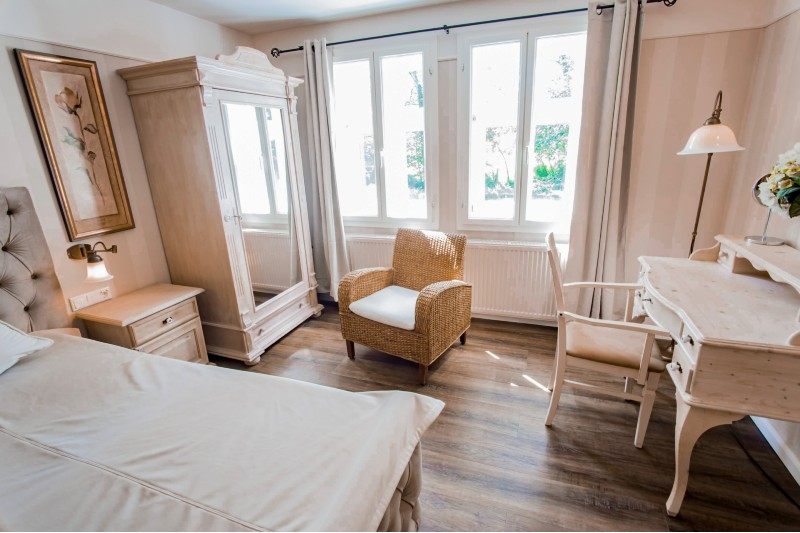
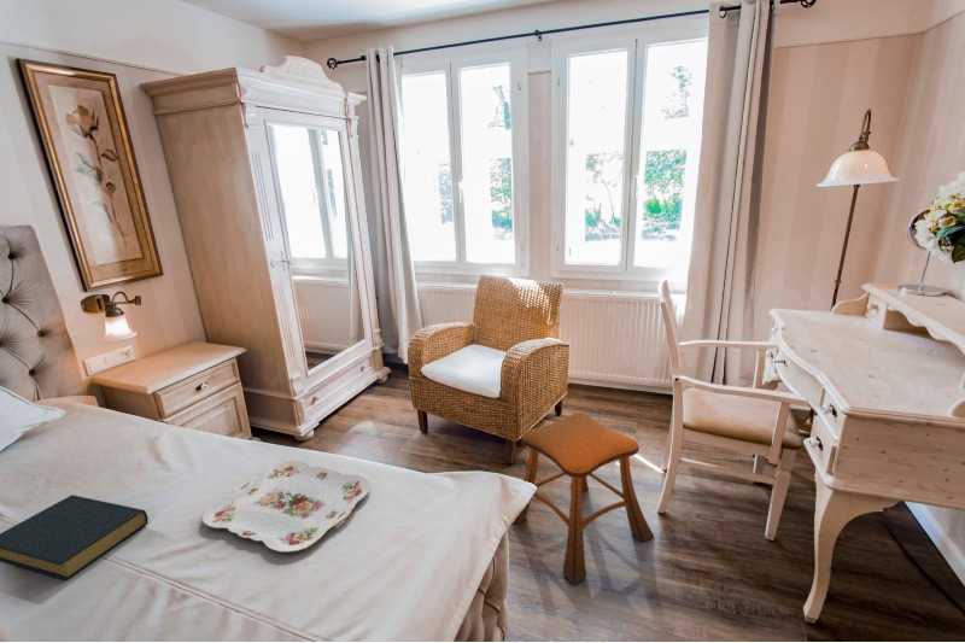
+ hardback book (70, 532)
+ stool (578, 481)
+ serving tray (290, 501)
